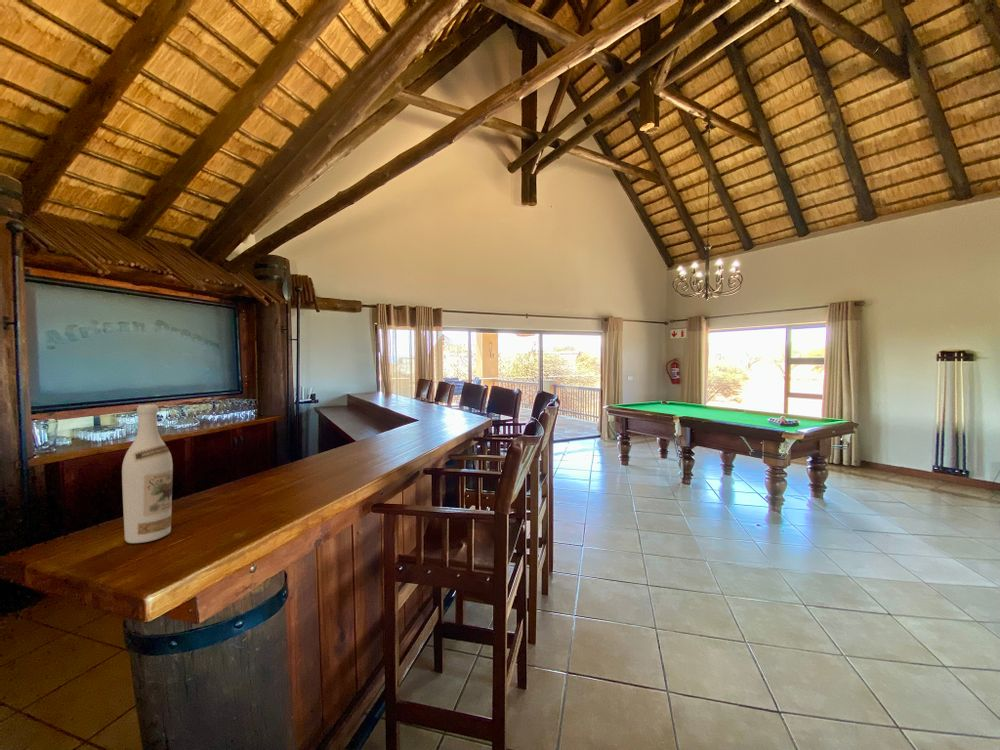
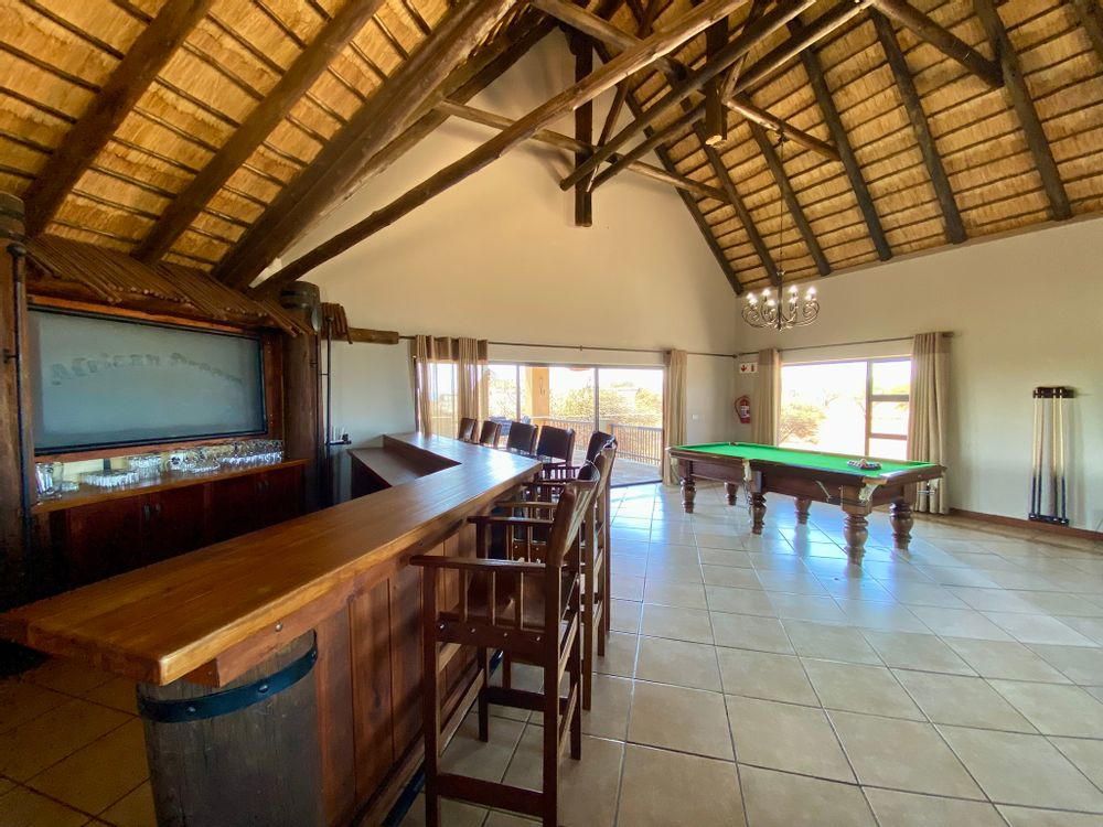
- wine bottle (148, 470)
